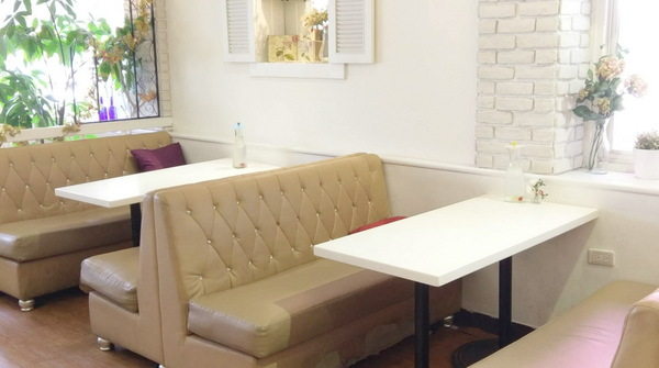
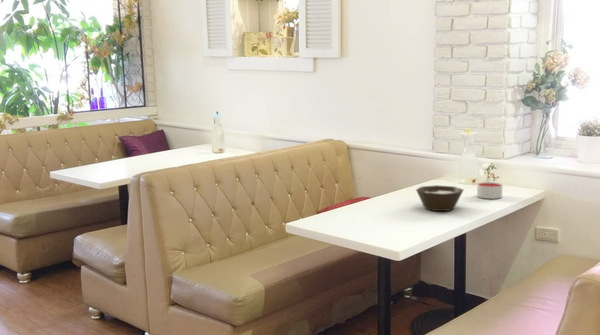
+ bowl (439, 198)
+ candle (489, 189)
